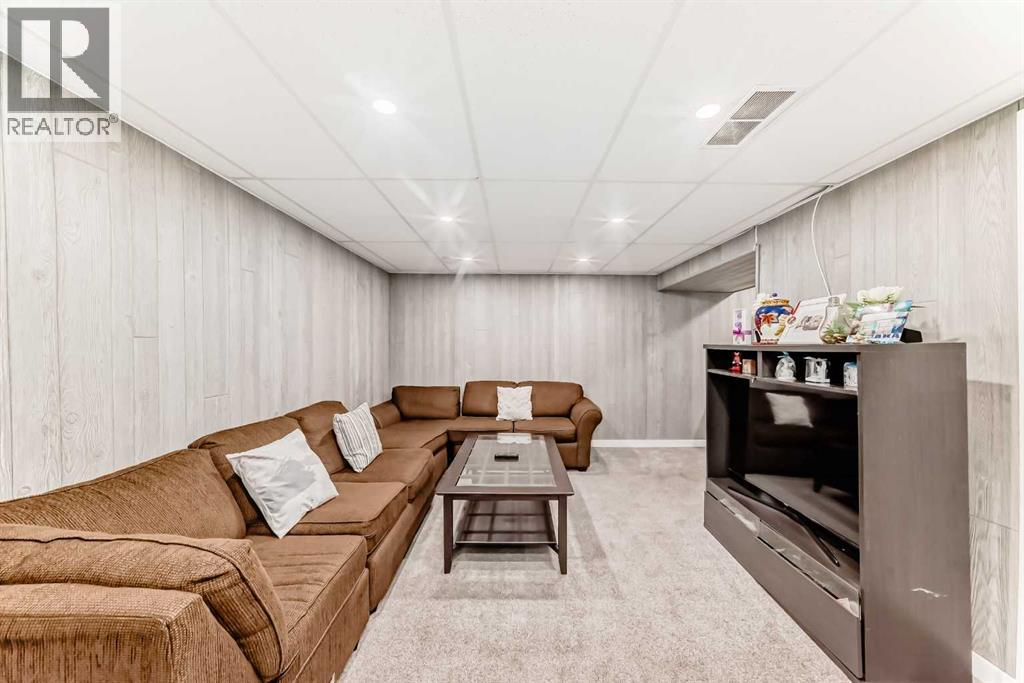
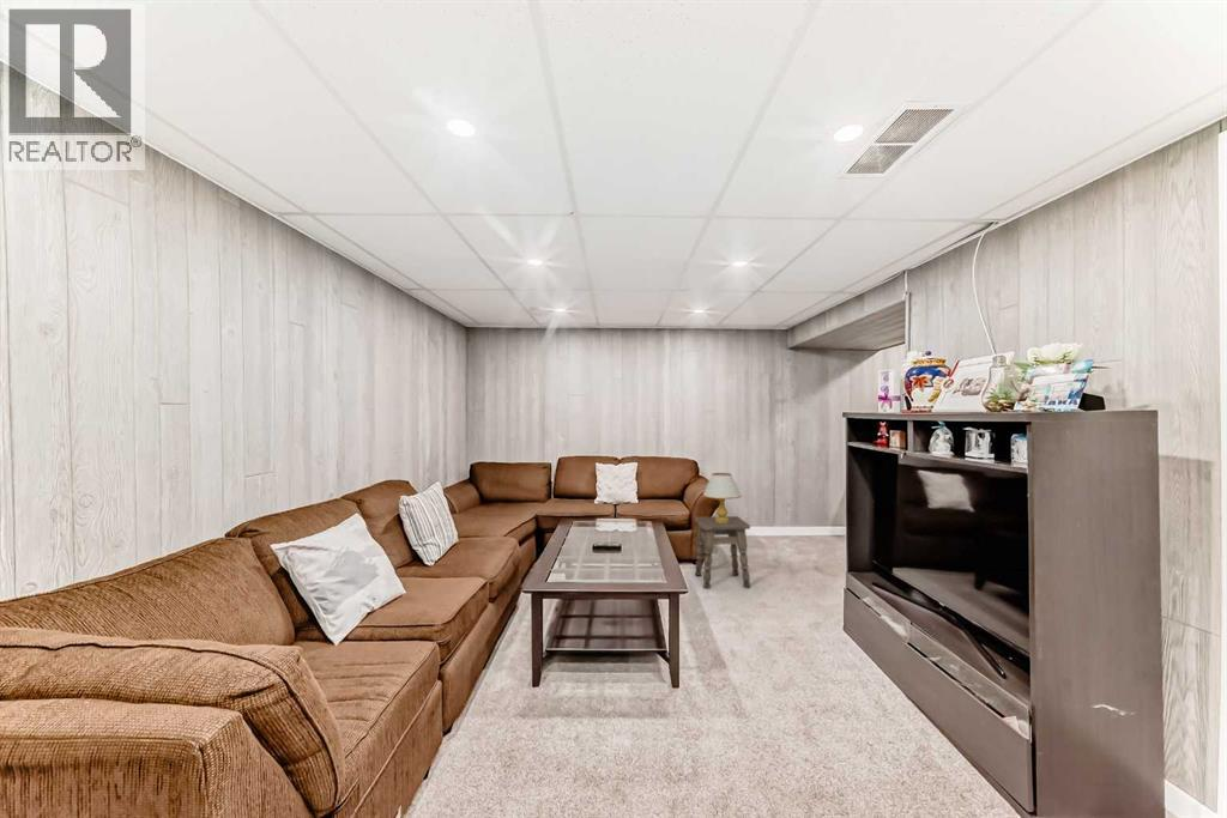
+ side table (721, 543)
+ table lamp (721, 497)
